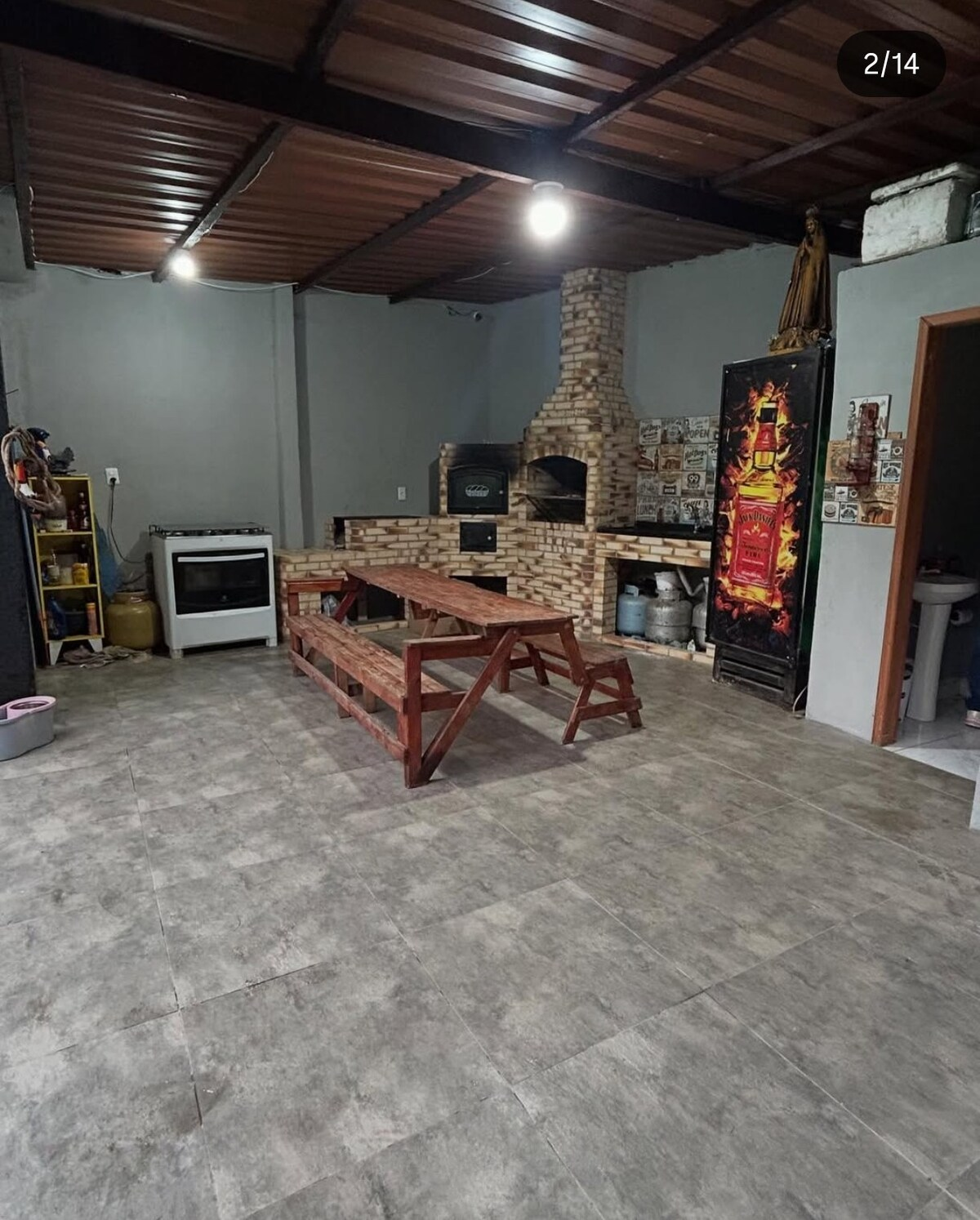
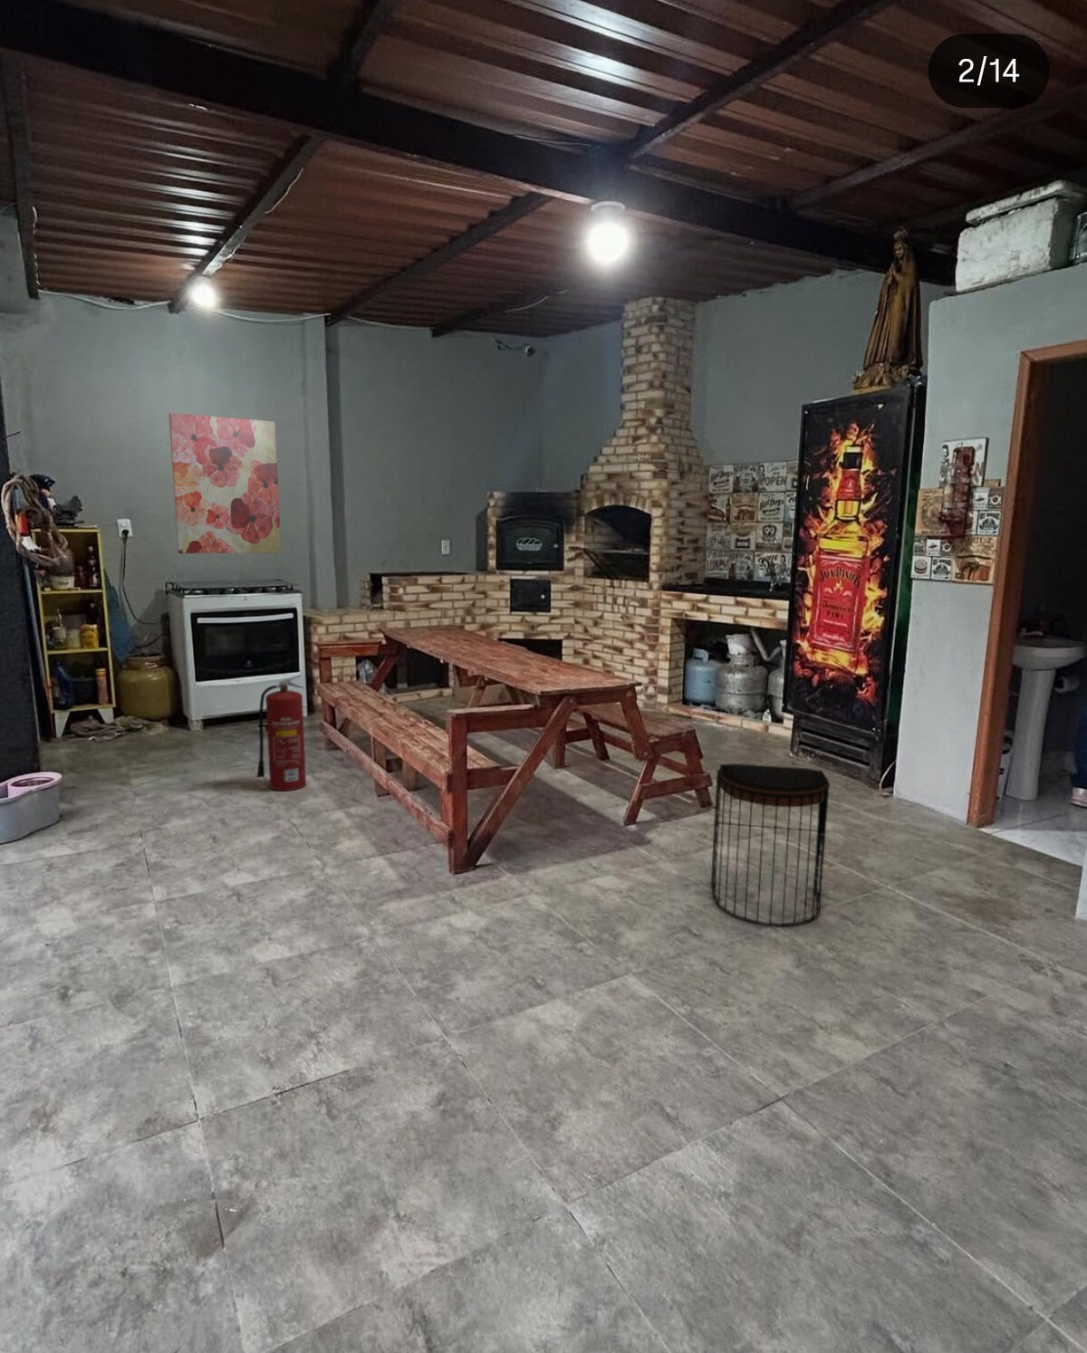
+ fire extinguisher (280, 732)
+ stool (773, 841)
+ wall art (227, 486)
